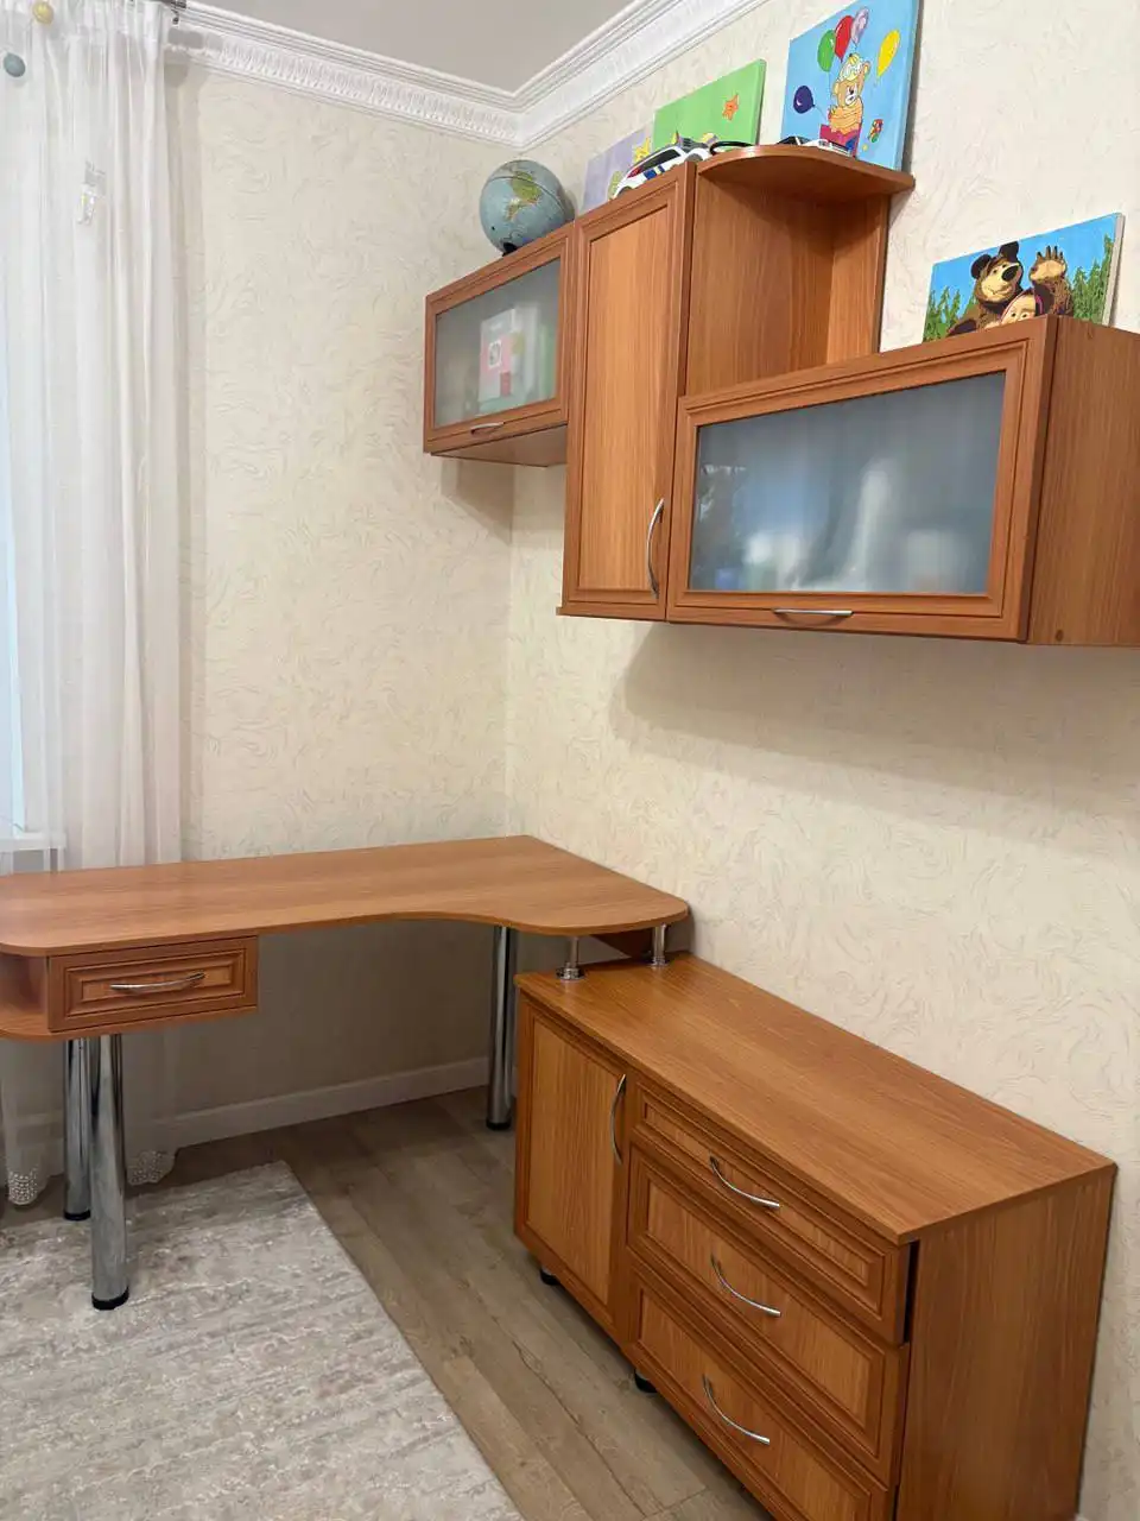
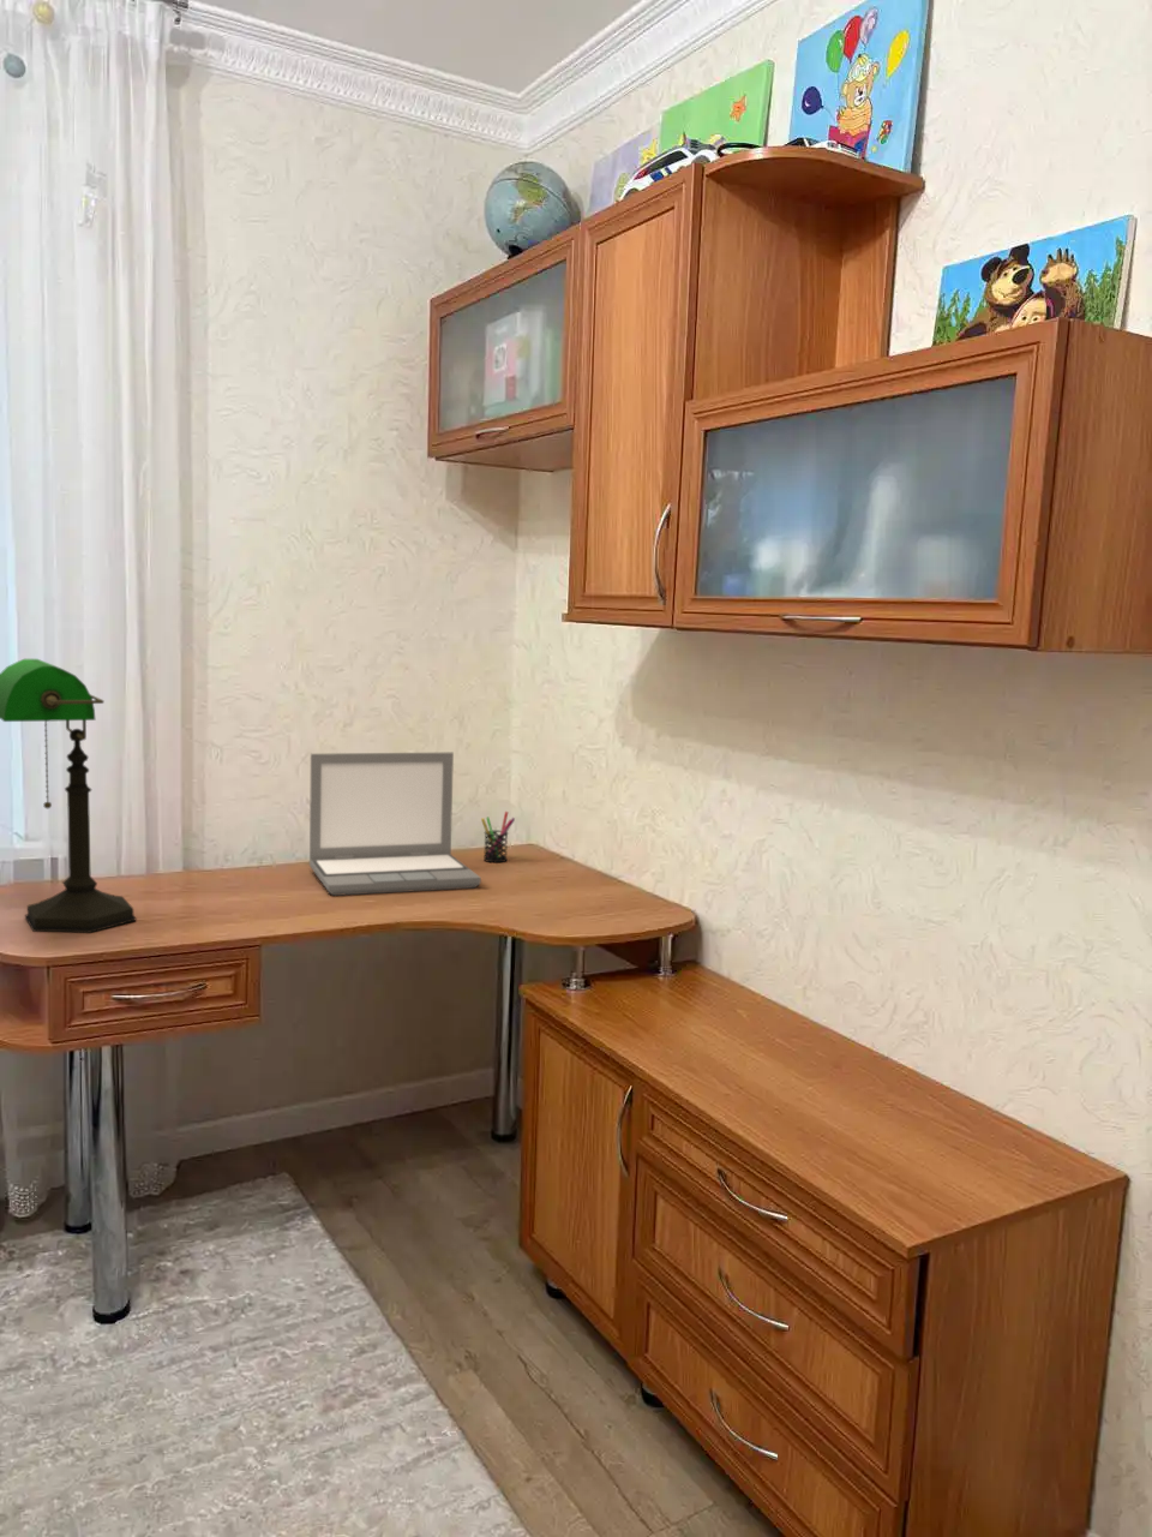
+ laptop (393, 819)
+ pen holder (496, 835)
+ desk lamp (67, 790)
